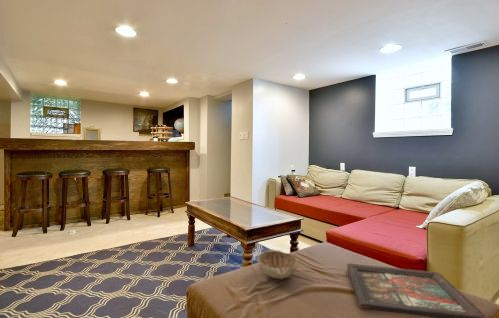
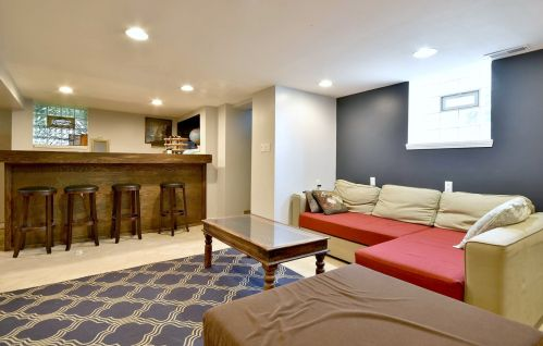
- decorative tray (403, 288)
- decorative bowl (277, 266)
